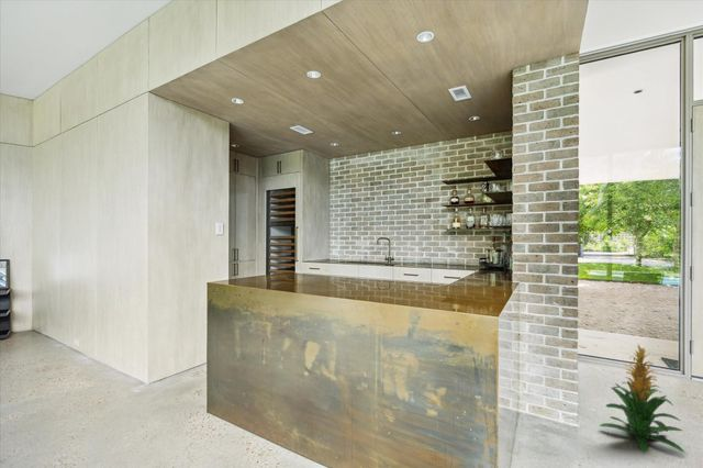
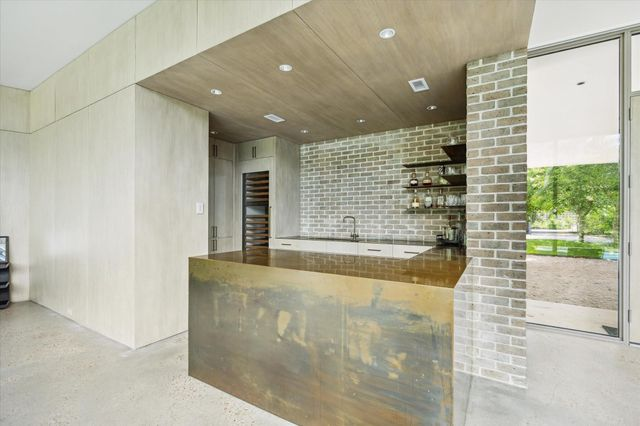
- indoor plant (639, 391)
